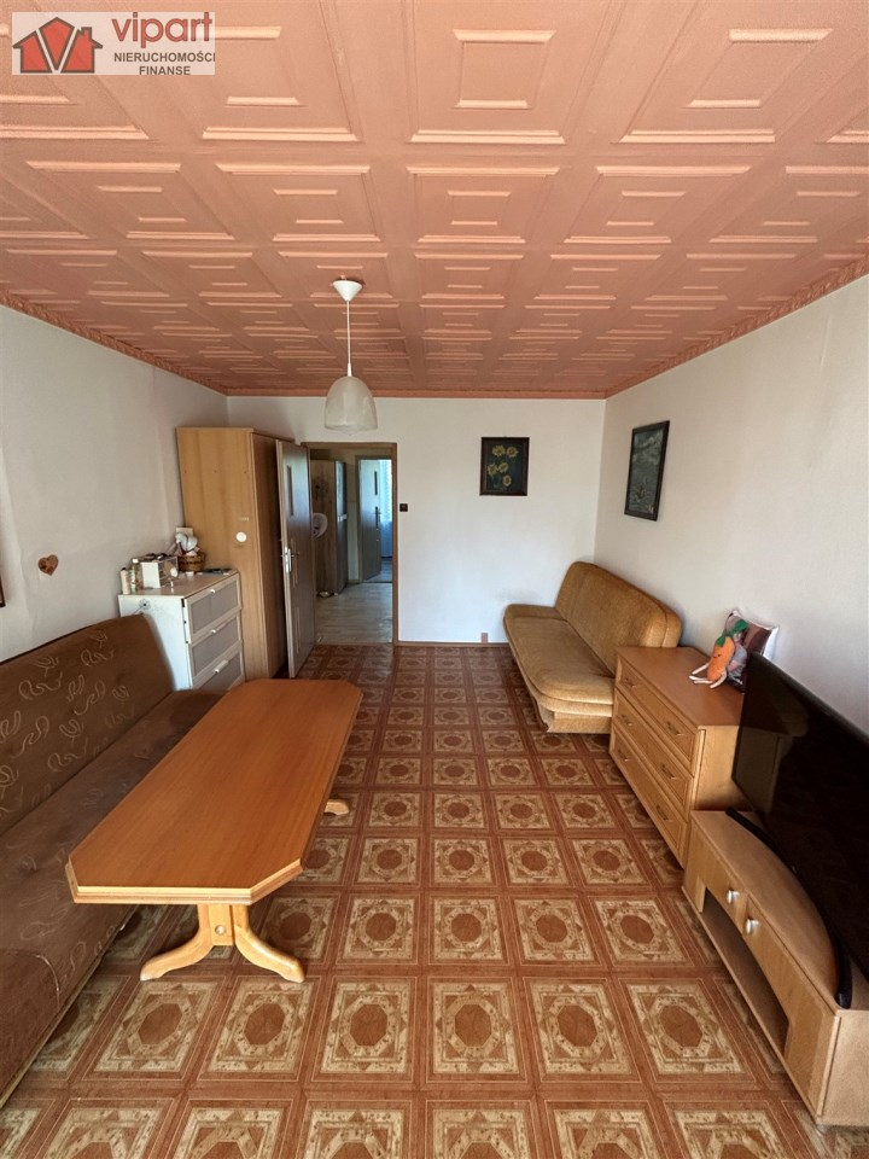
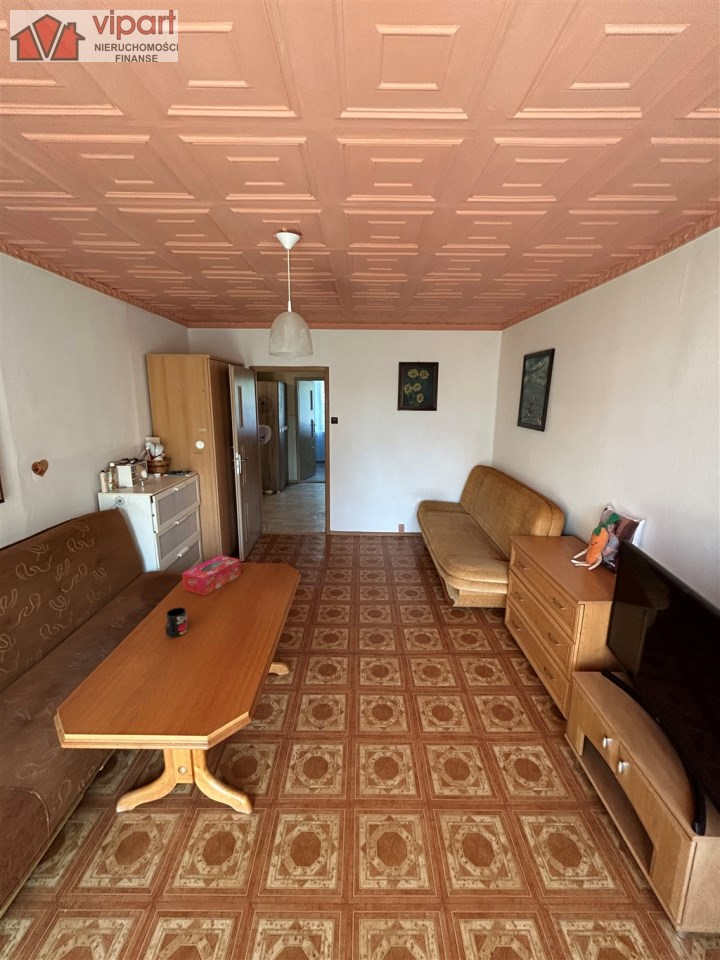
+ mug (174, 624)
+ tissue box (212, 574)
